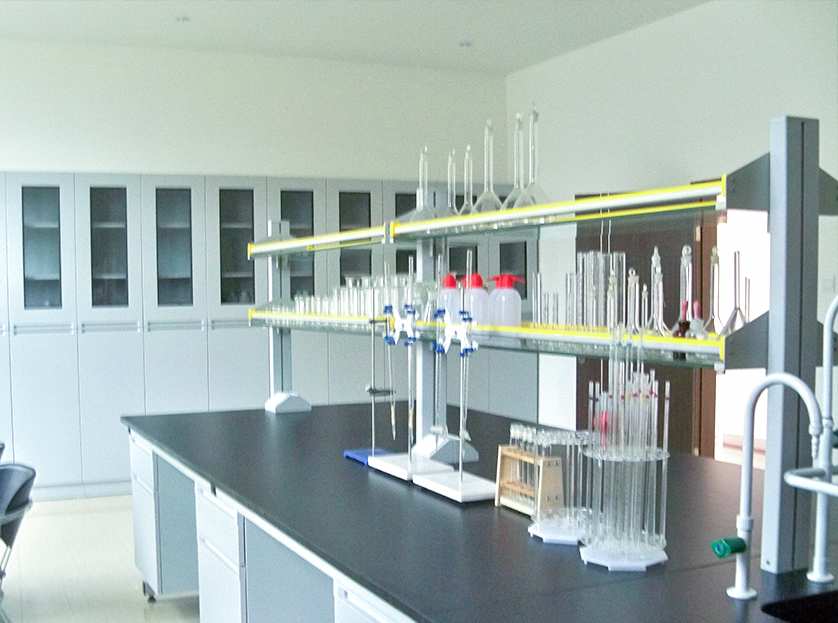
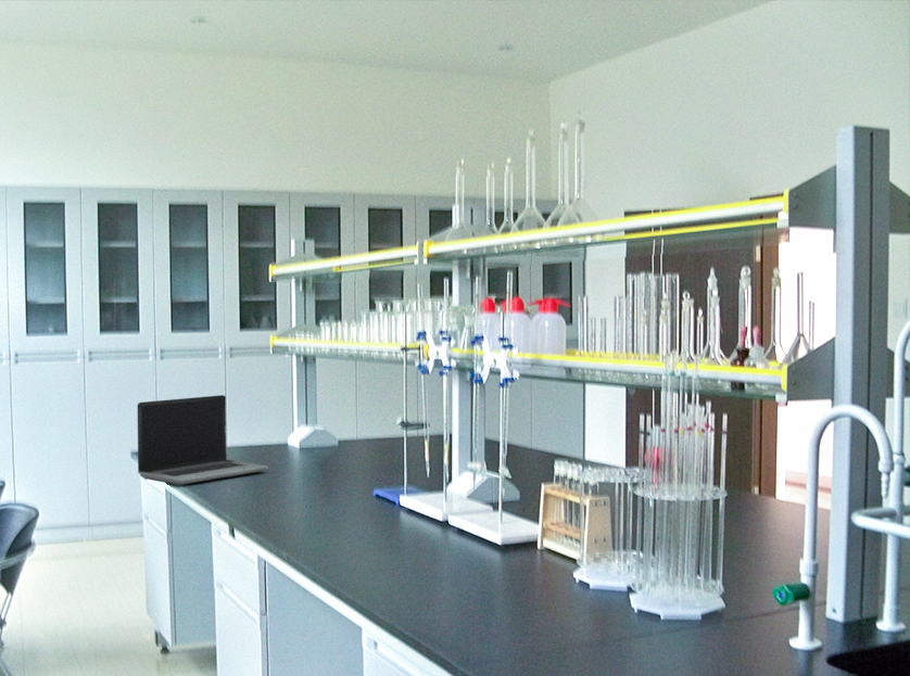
+ laptop computer (204, 437)
